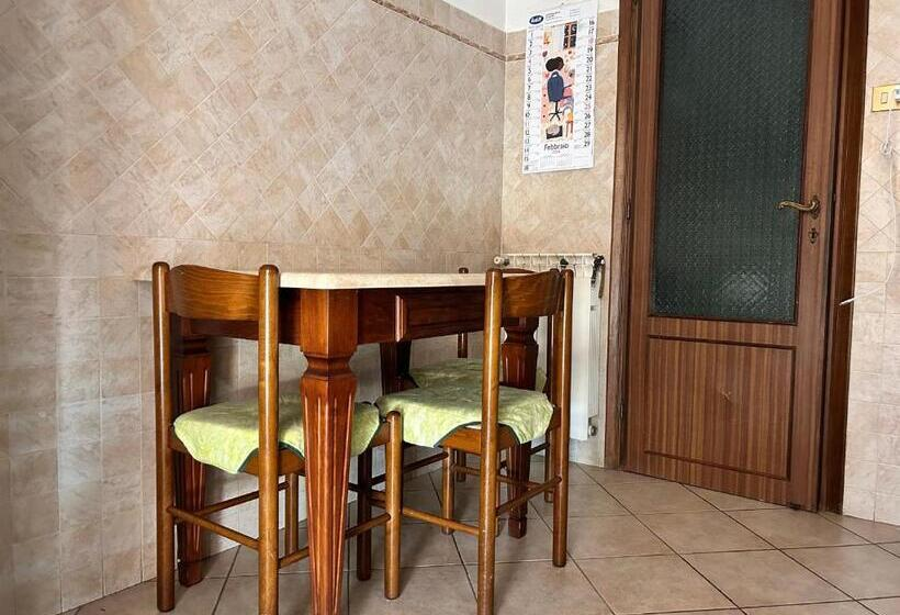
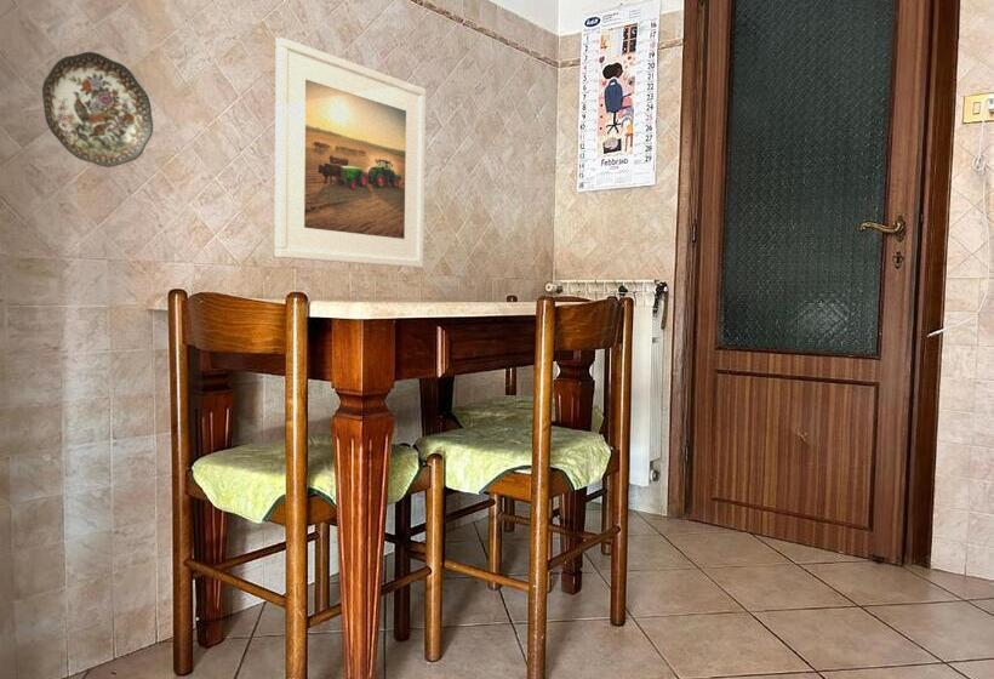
+ decorative plate (98, 110)
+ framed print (356, 165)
